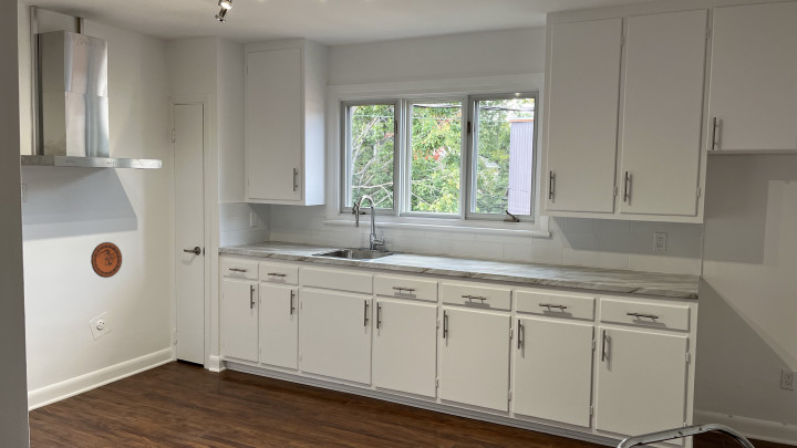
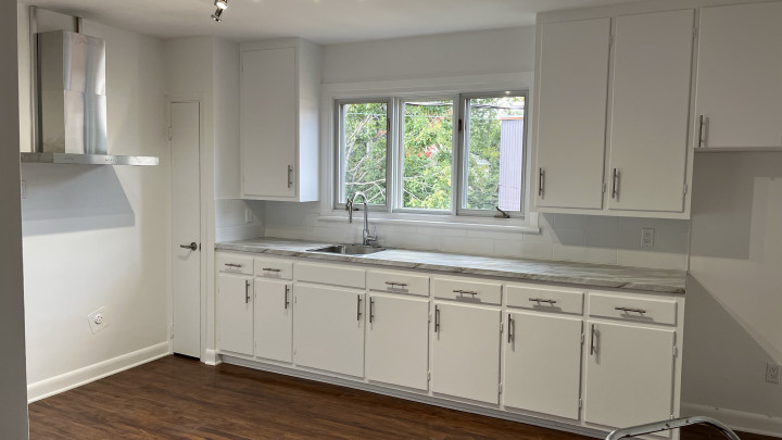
- decorative plate (106, 259)
